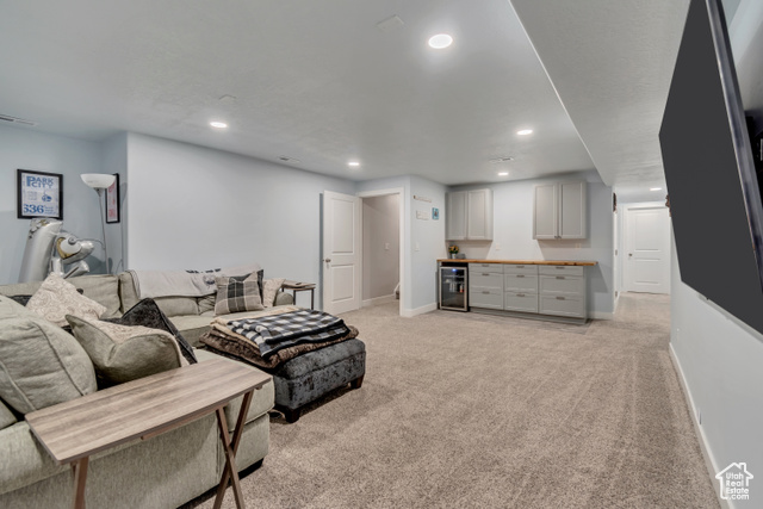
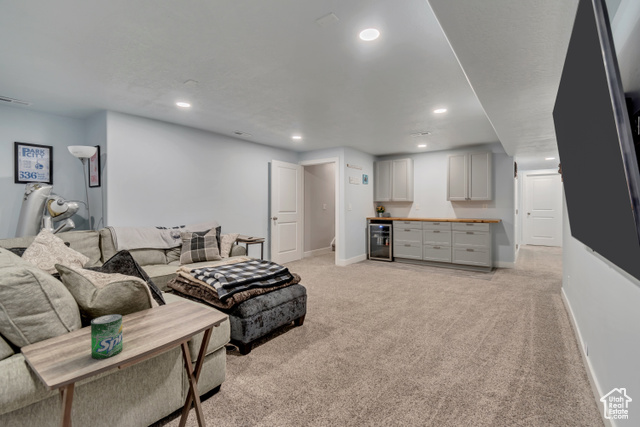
+ beverage can (107, 335)
